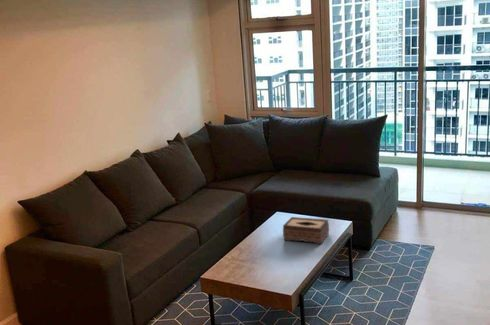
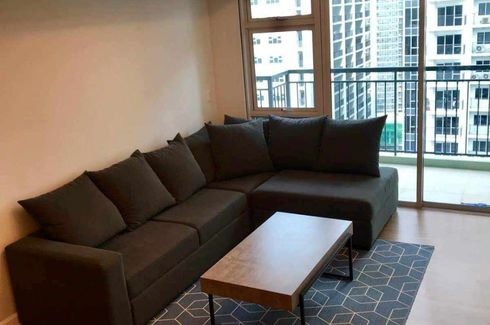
- tissue box (306, 229)
